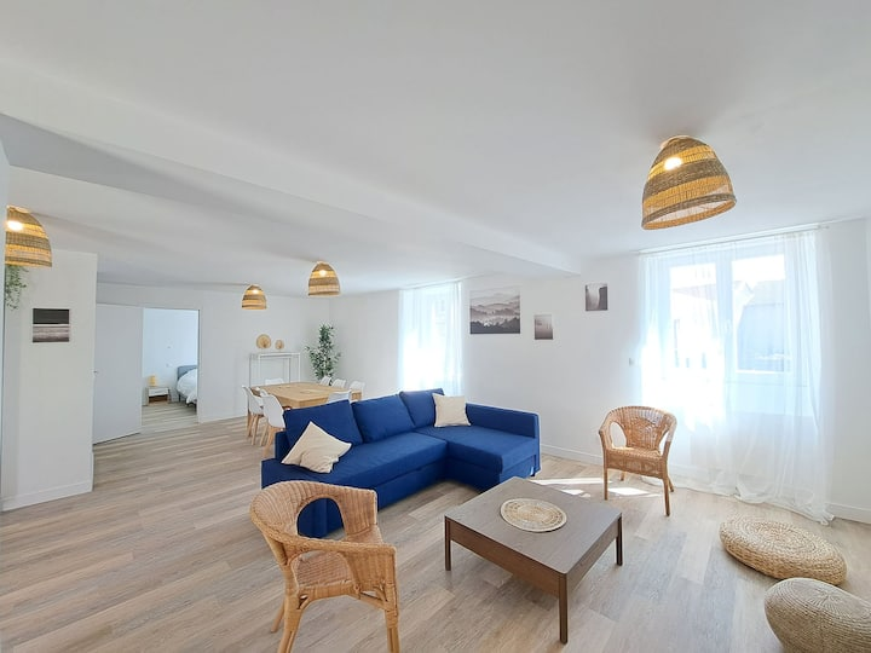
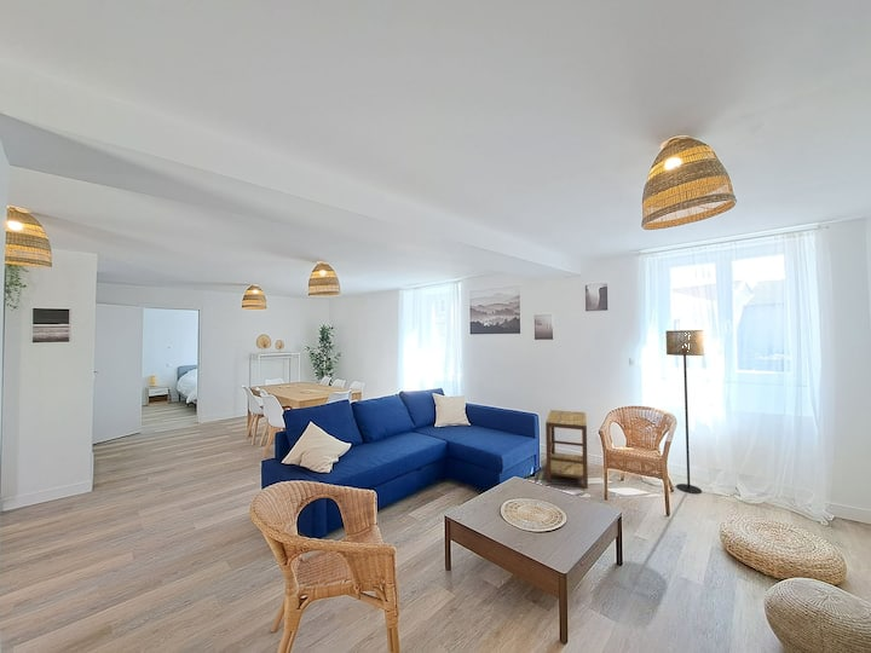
+ side table (567, 444)
+ floor lamp (686, 409)
